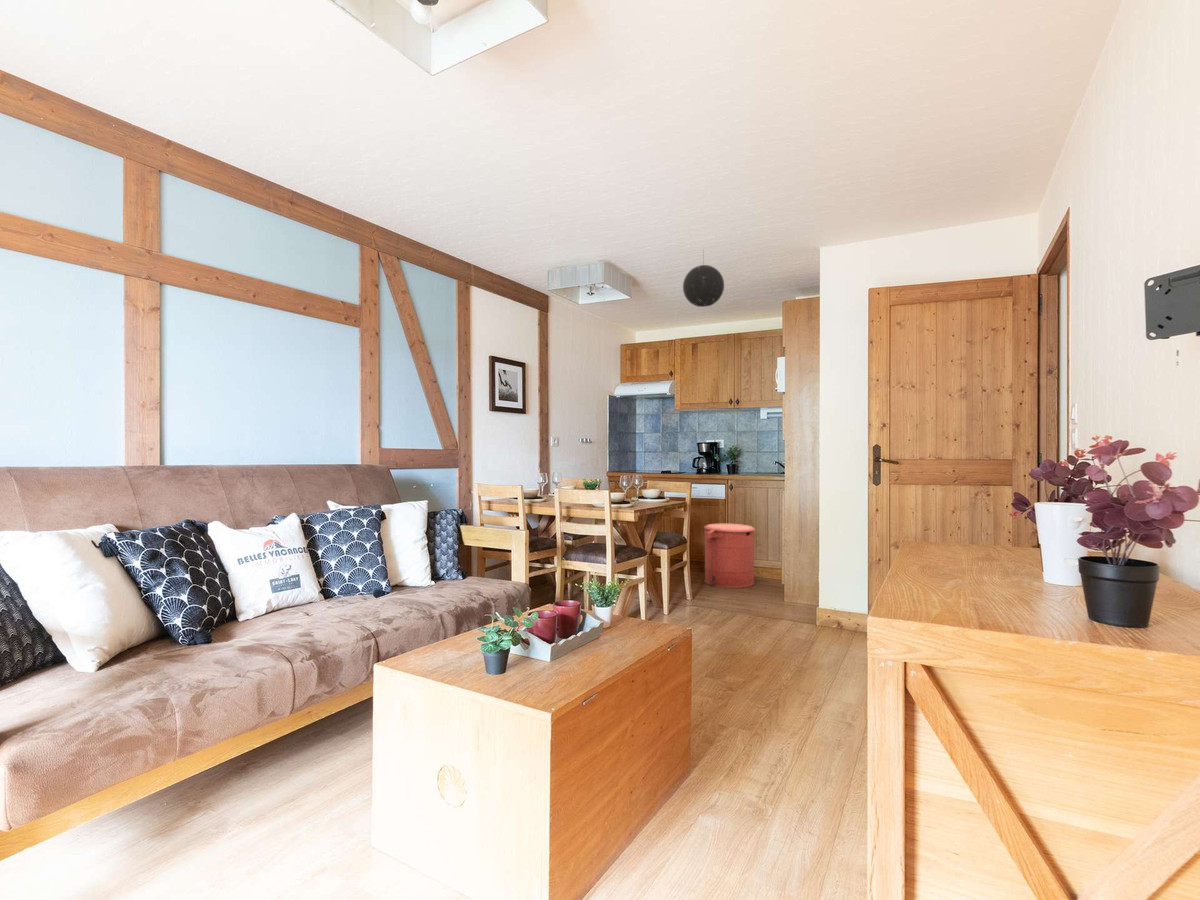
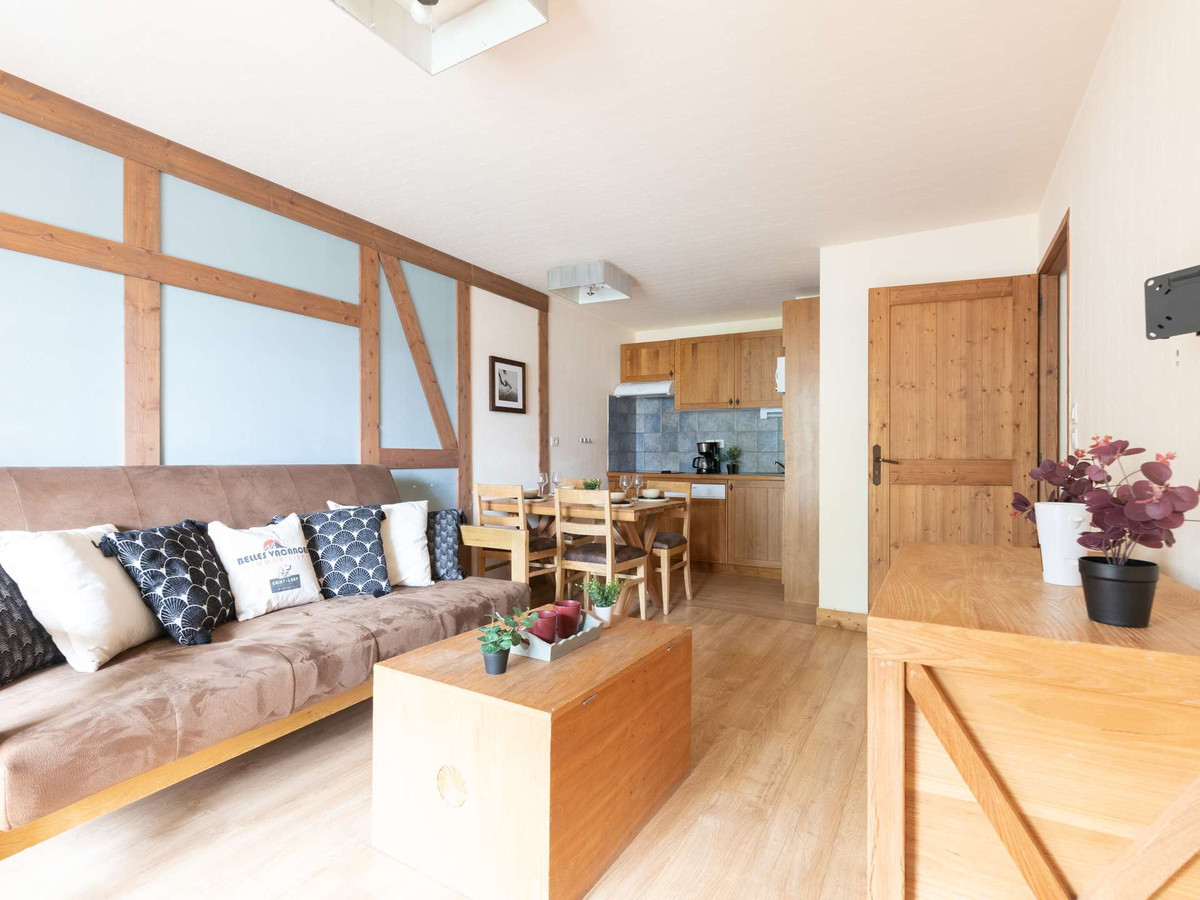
- pendant light (703, 276)
- trash can (729, 554)
